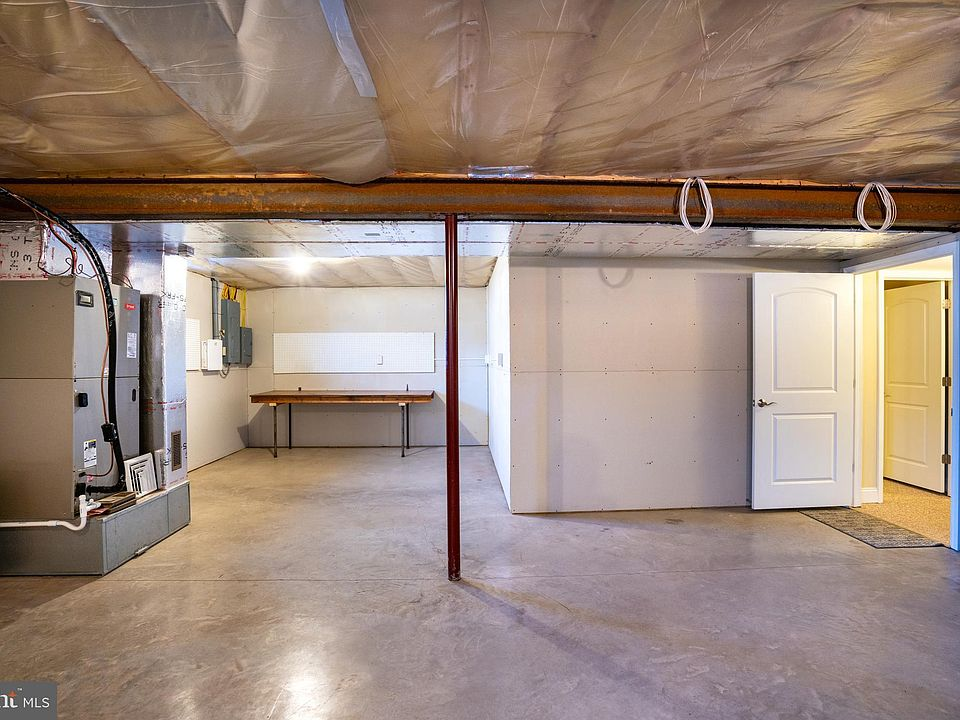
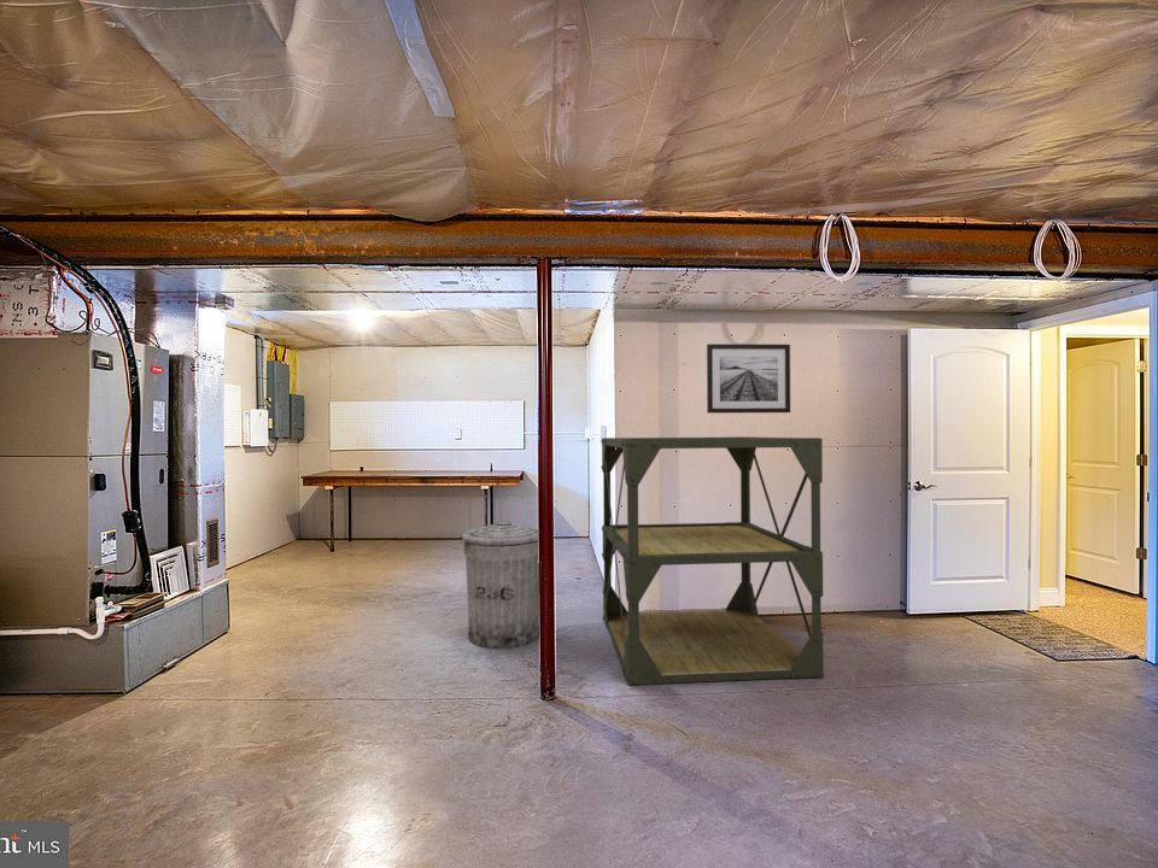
+ trash can (503, 577)
+ wall art (748, 379)
+ shelving unit (697, 541)
